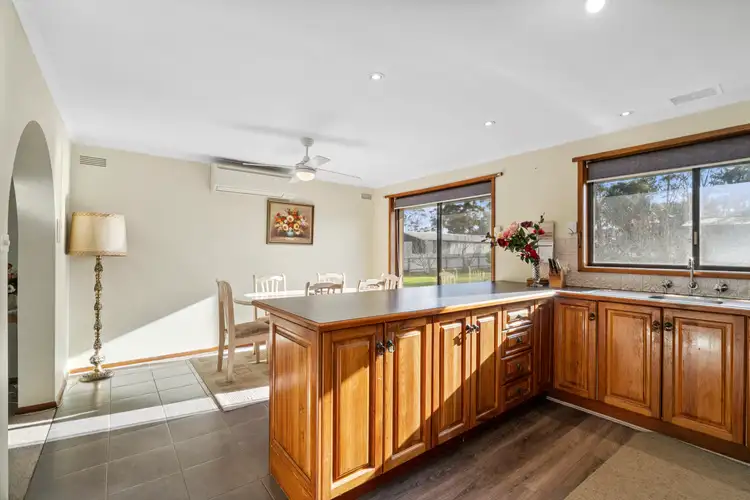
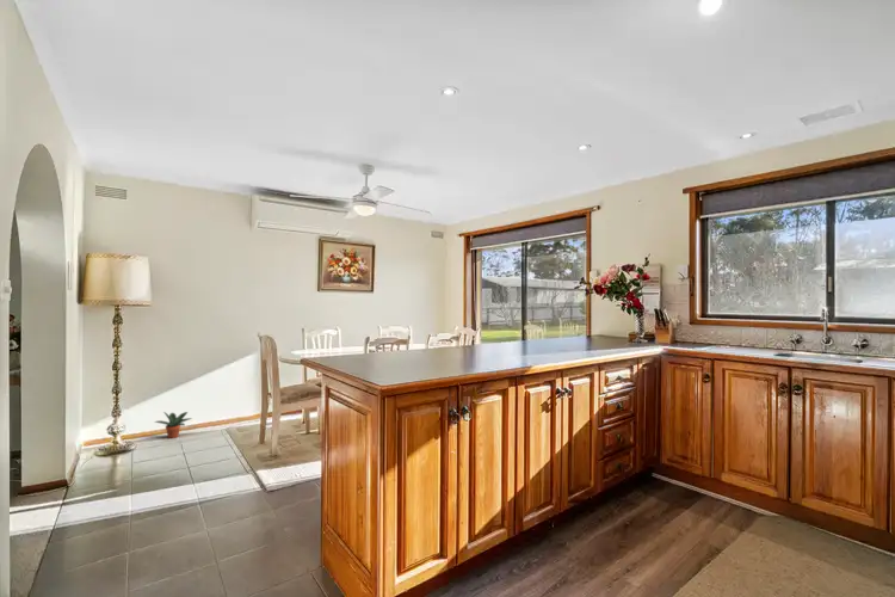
+ potted plant (173, 423)
